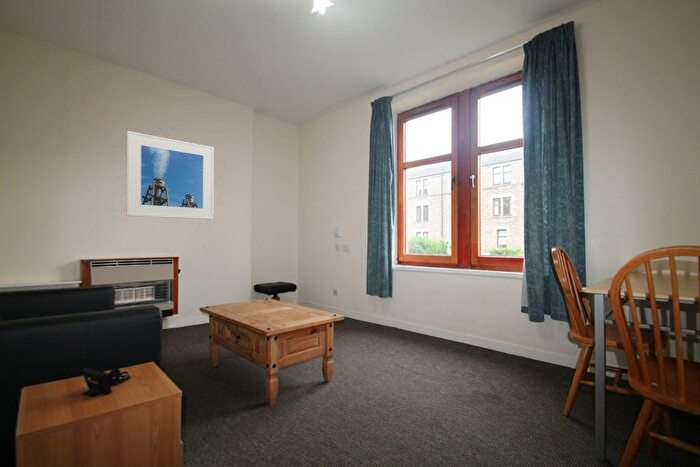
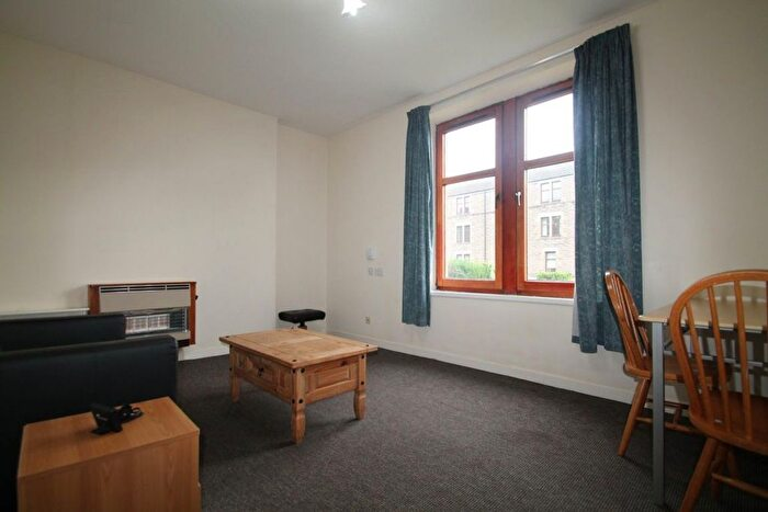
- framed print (173, 178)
